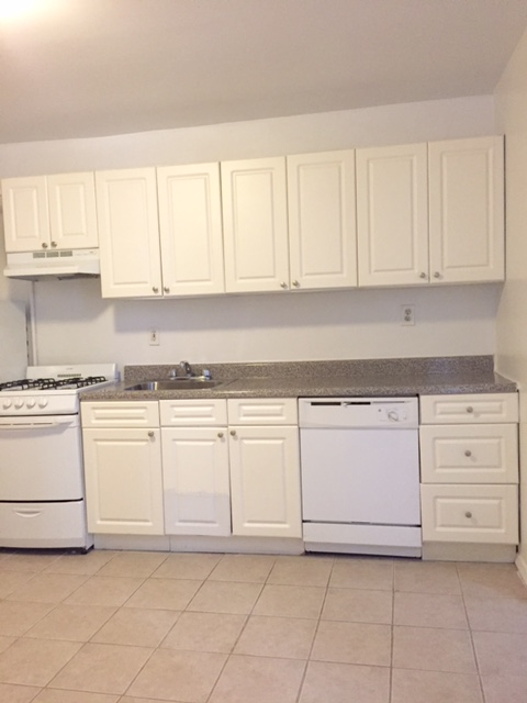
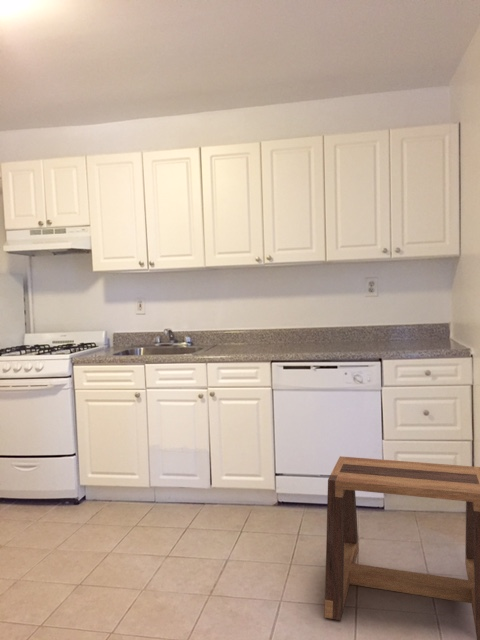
+ stool (407, 495)
